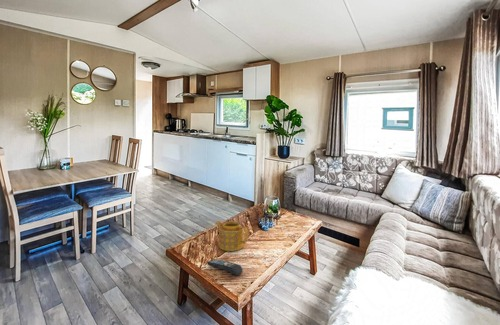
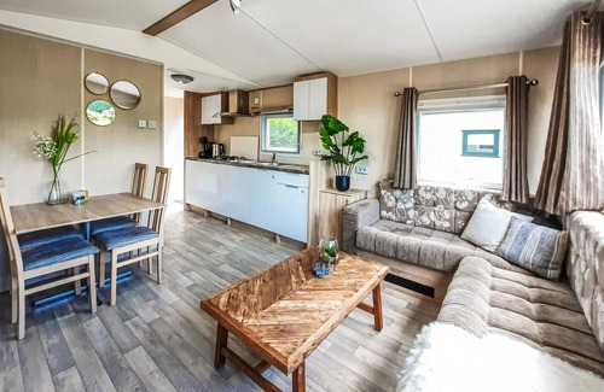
- remote control (224, 265)
- teapot (230, 234)
